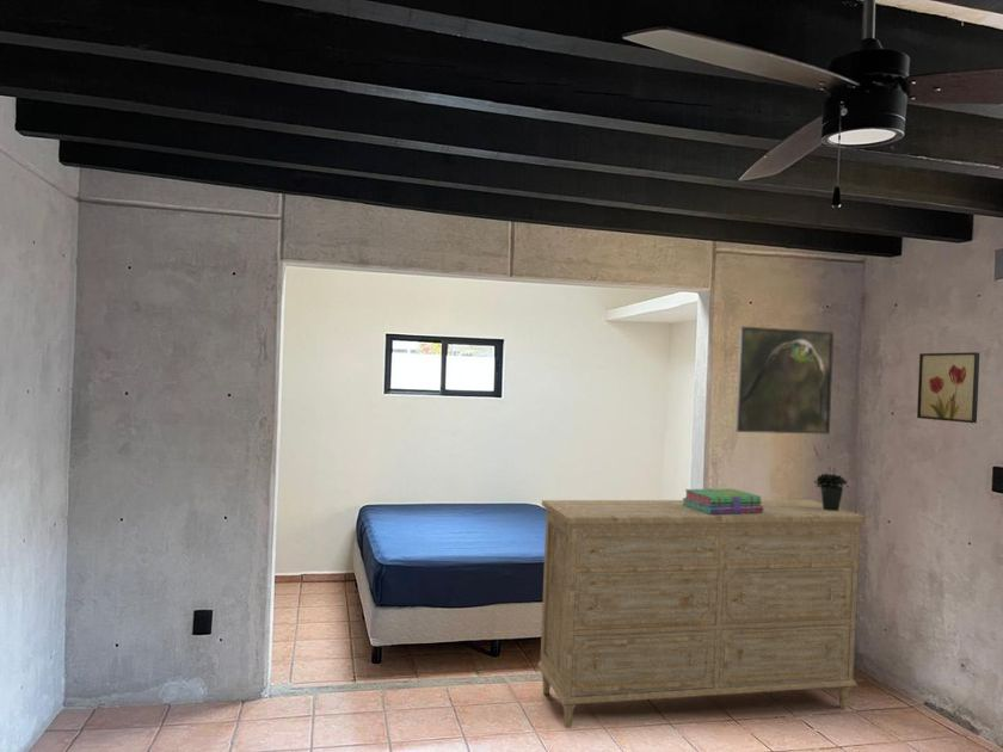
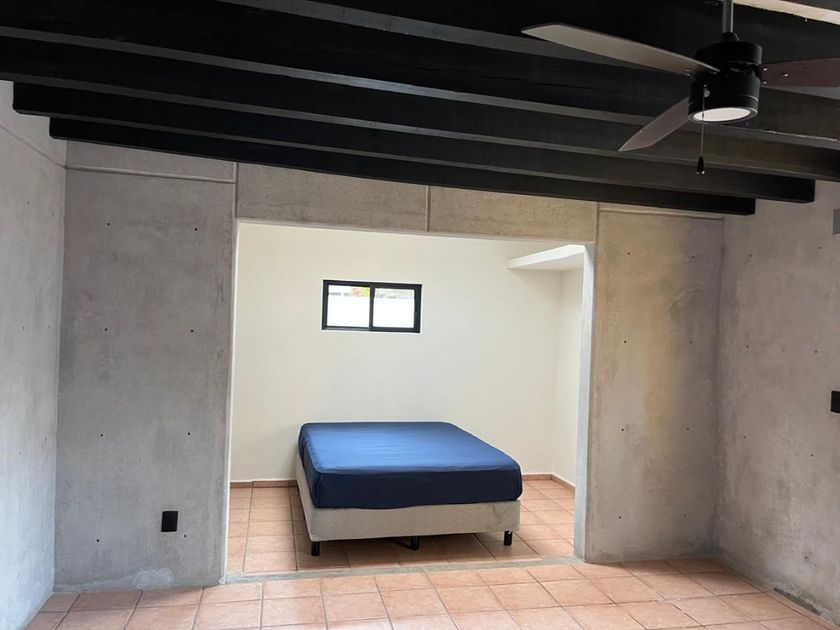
- potted plant (830, 476)
- dresser (697, 604)
- wall art (948, 387)
- stack of books (721, 500)
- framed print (784, 381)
